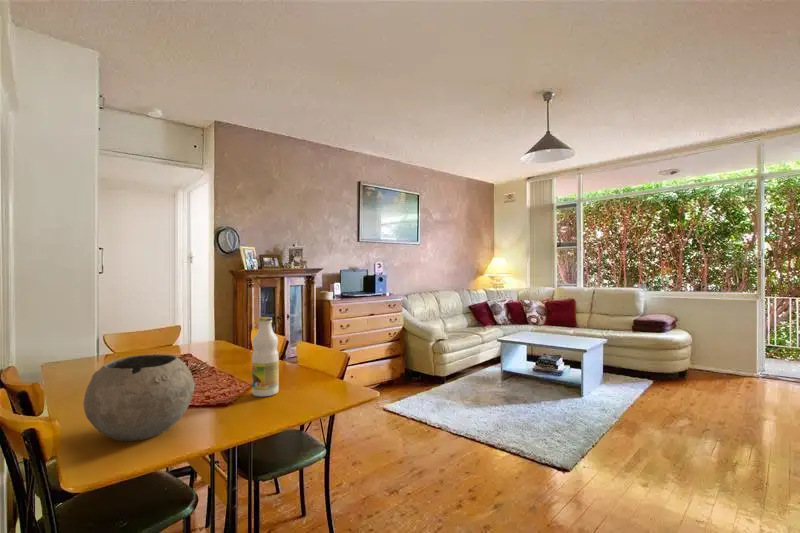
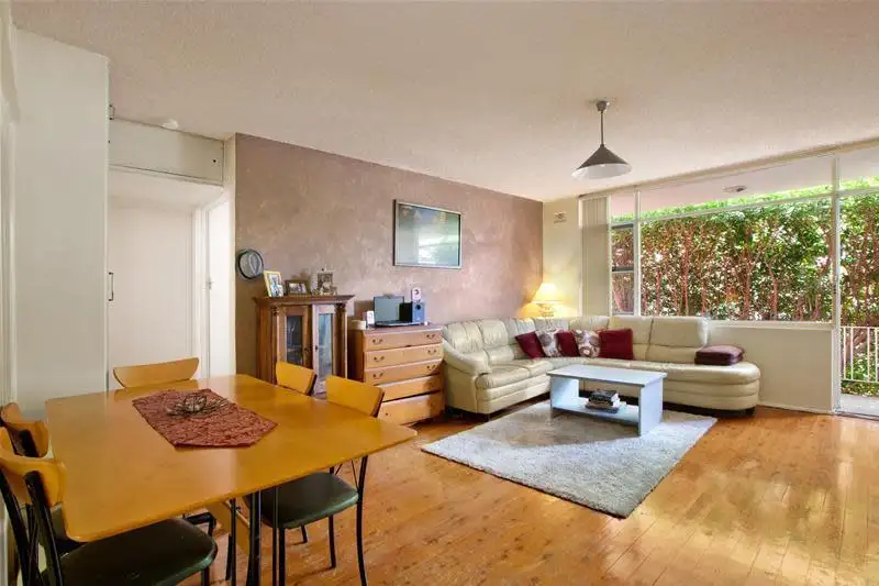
- bottle (265, 355)
- bowl (141, 395)
